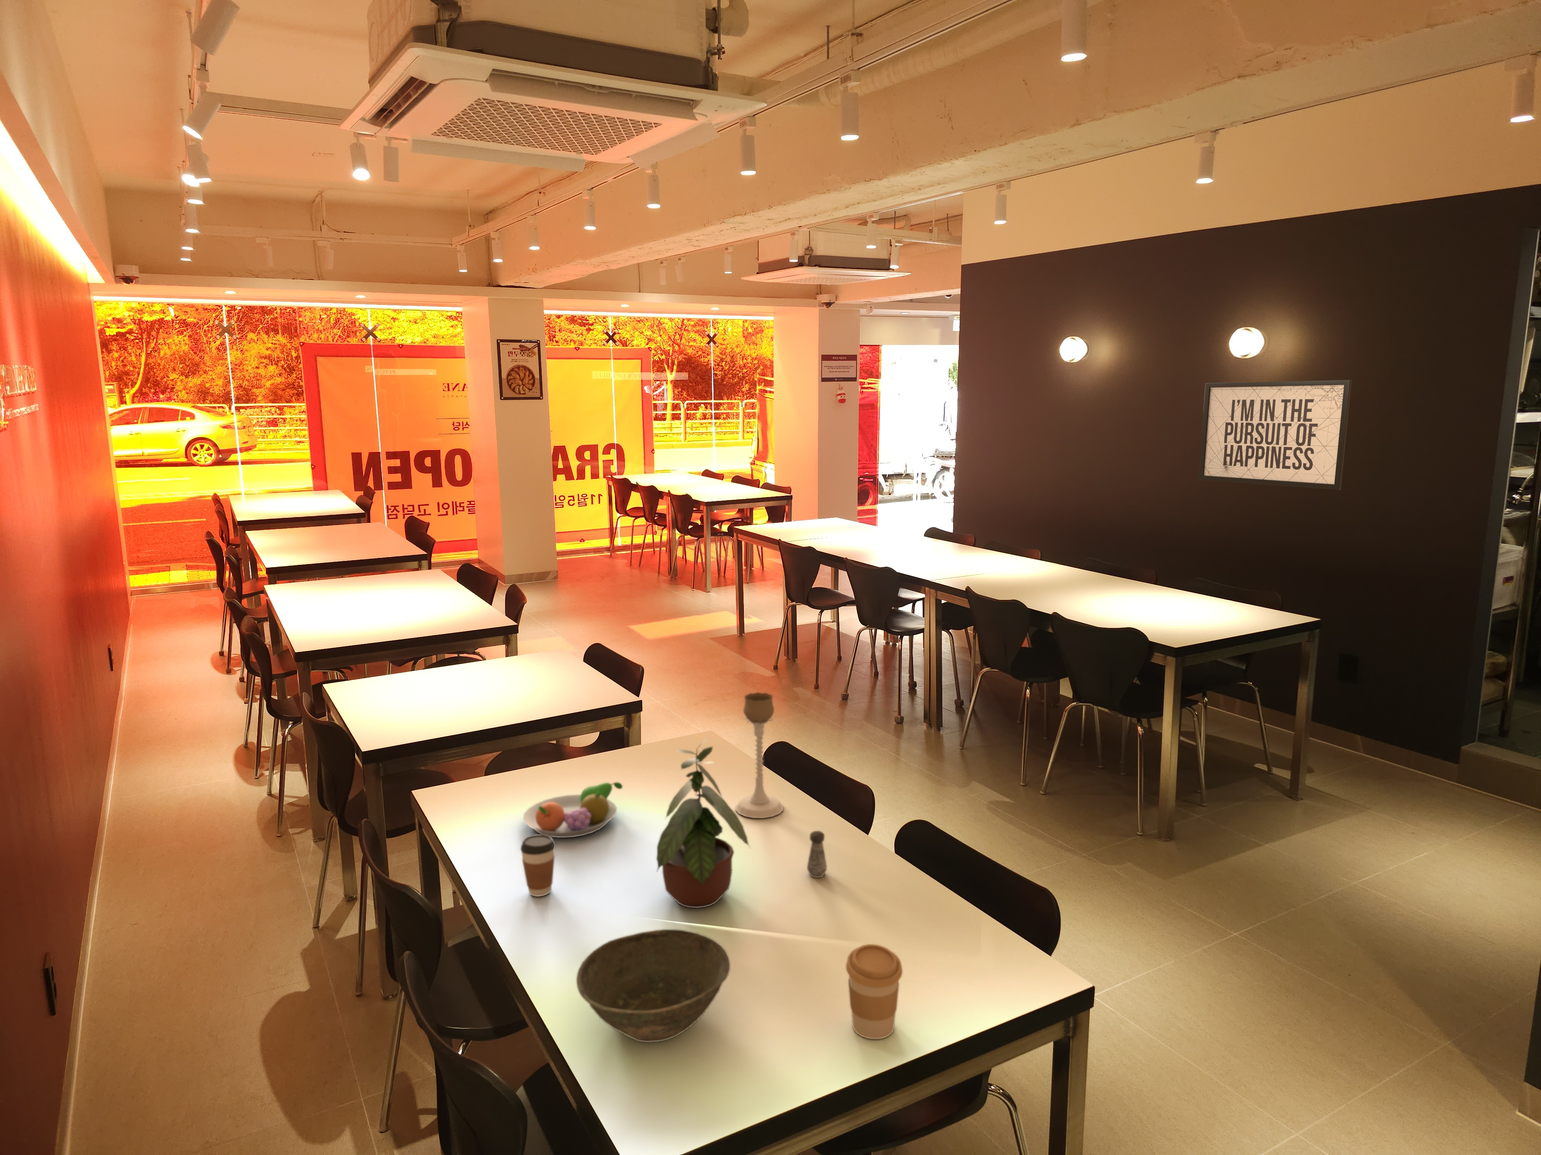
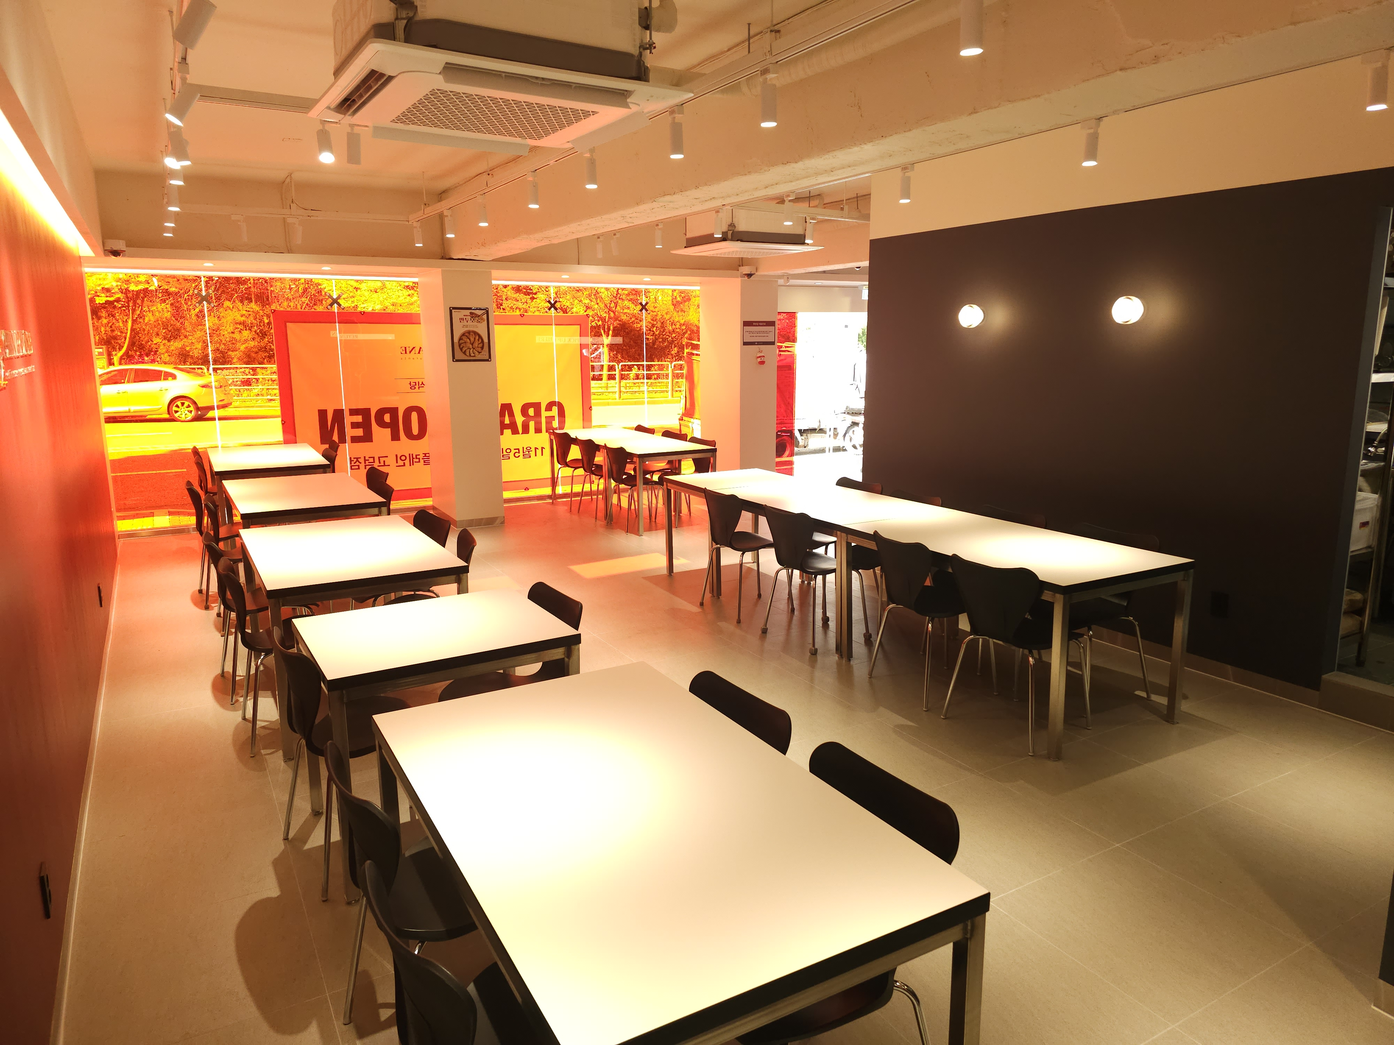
- bowl (654, 992)
- coffee cup (874, 990)
- fruit bowl (574, 804)
- coffee cup (539, 865)
- mirror (1269, 433)
- candle holder (758, 752)
- salt shaker (817, 854)
- potted plant (701, 820)
